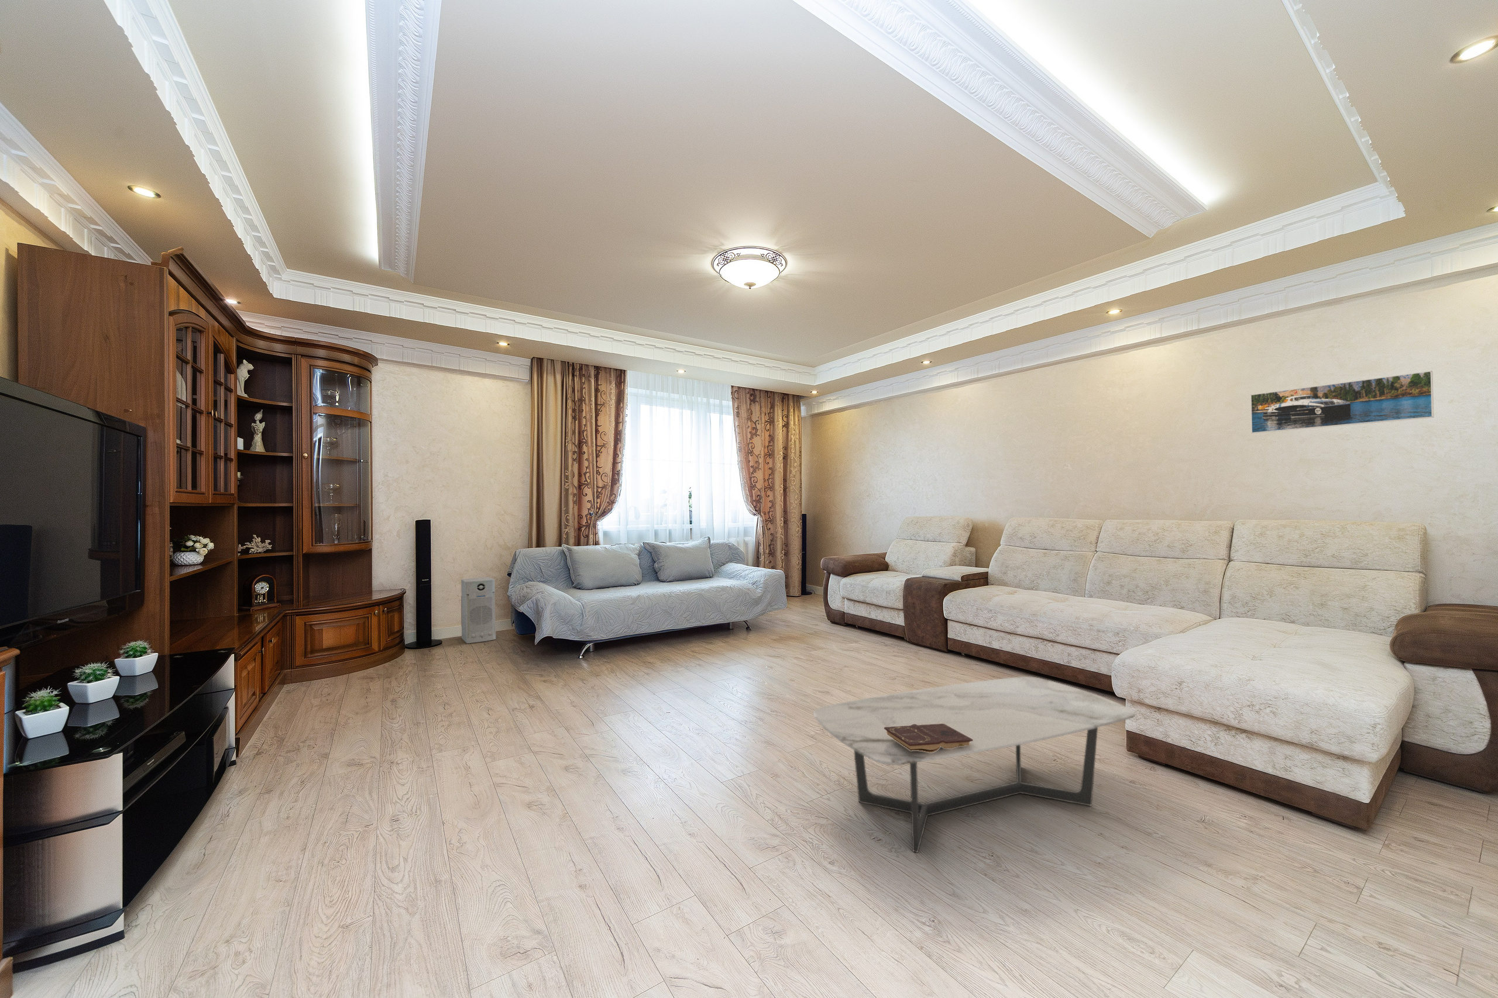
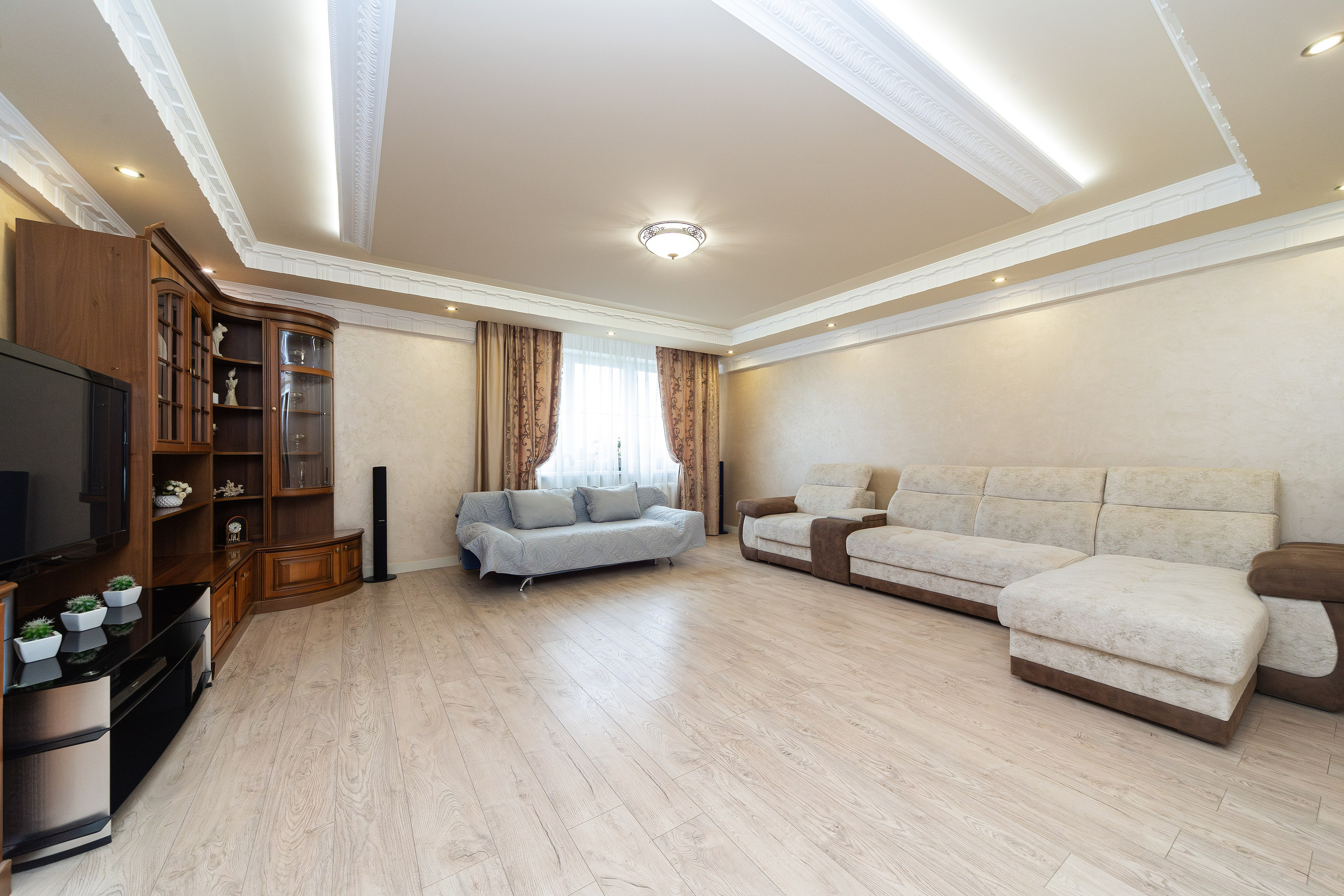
- book (928, 735)
- air purifier (478, 608)
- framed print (1333, 404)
- coffee table (973, 753)
